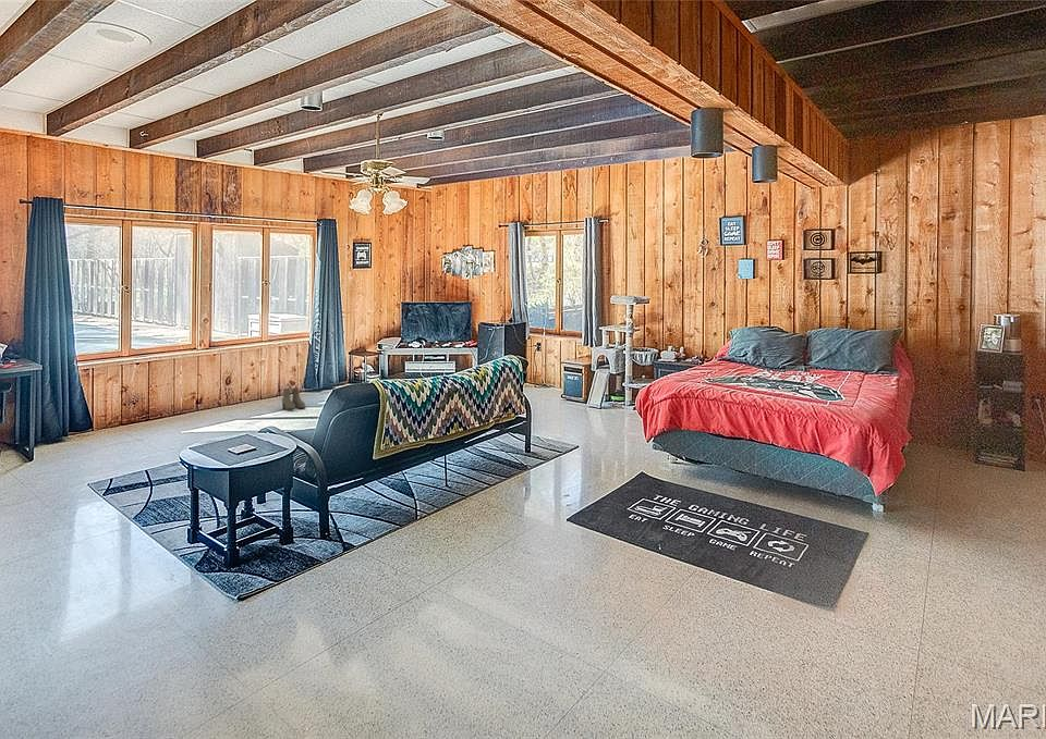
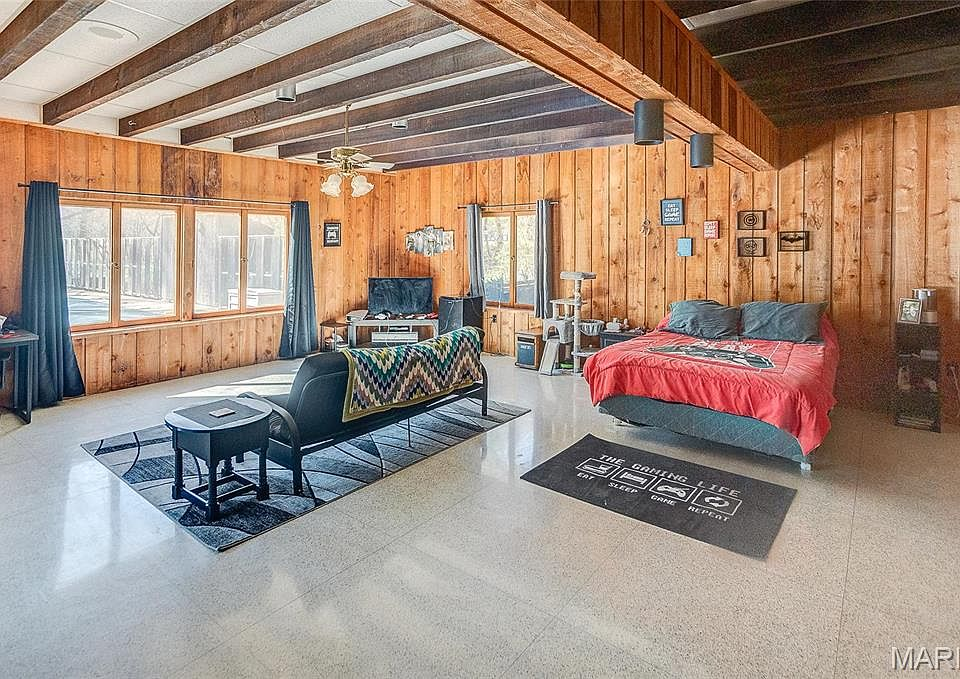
- boots (293, 398)
